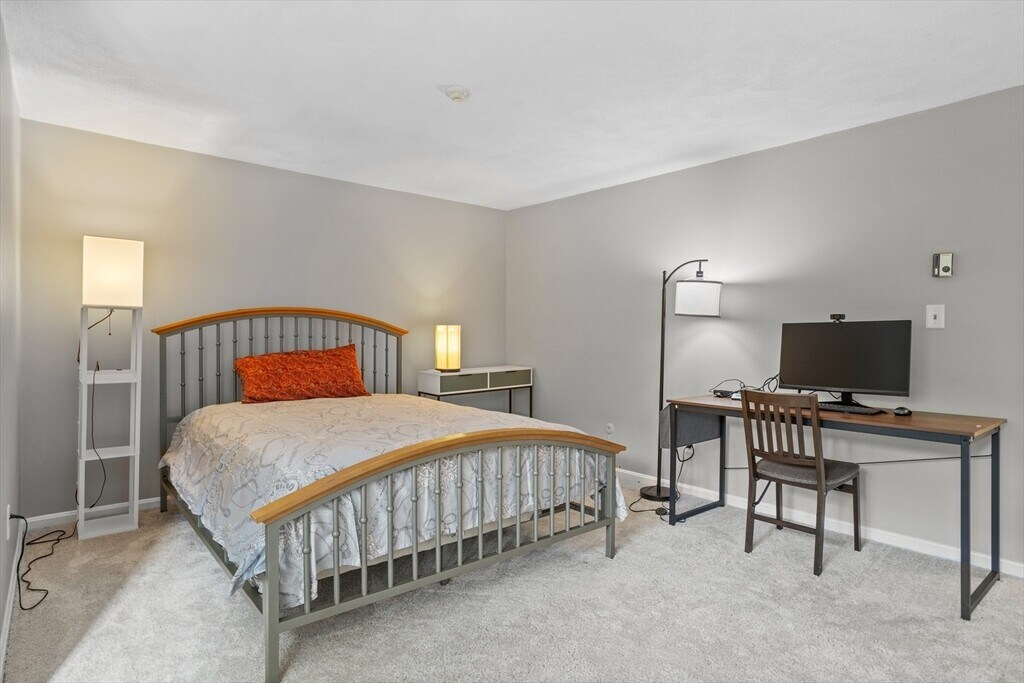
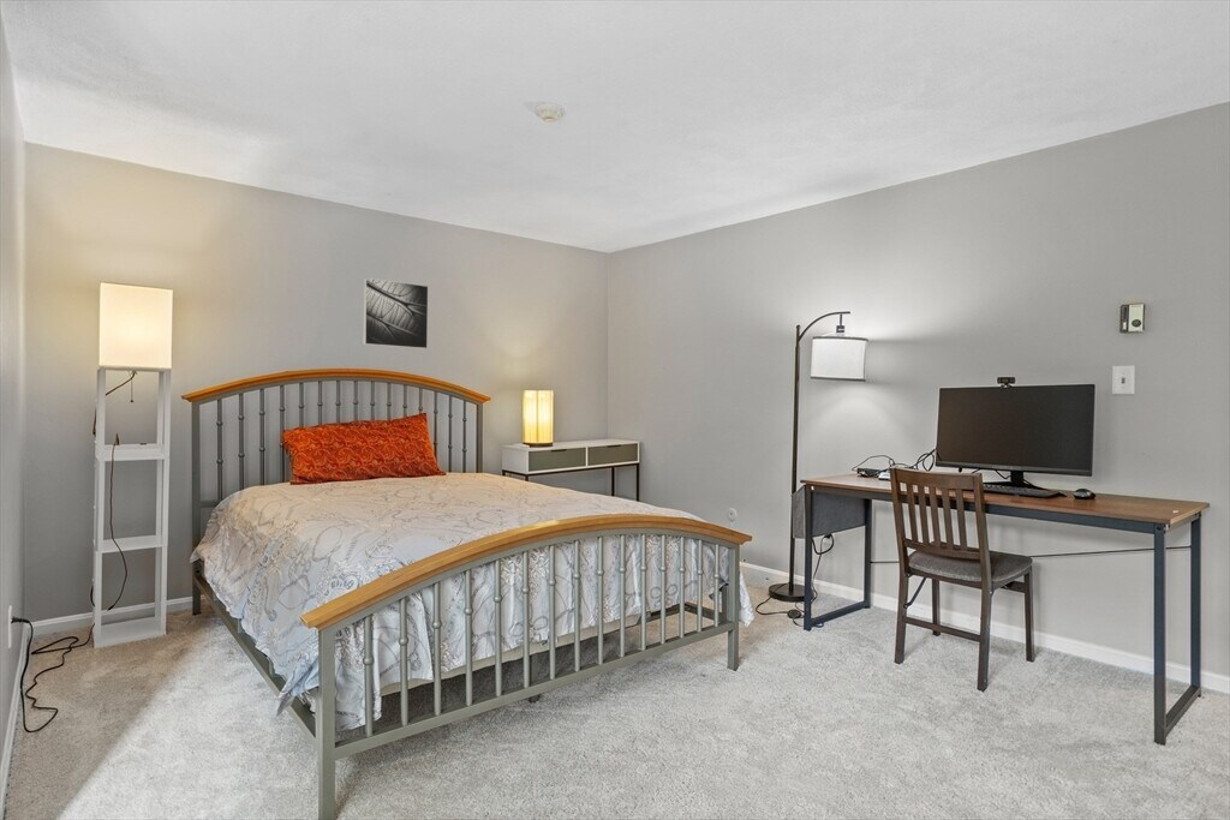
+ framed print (396, 313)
